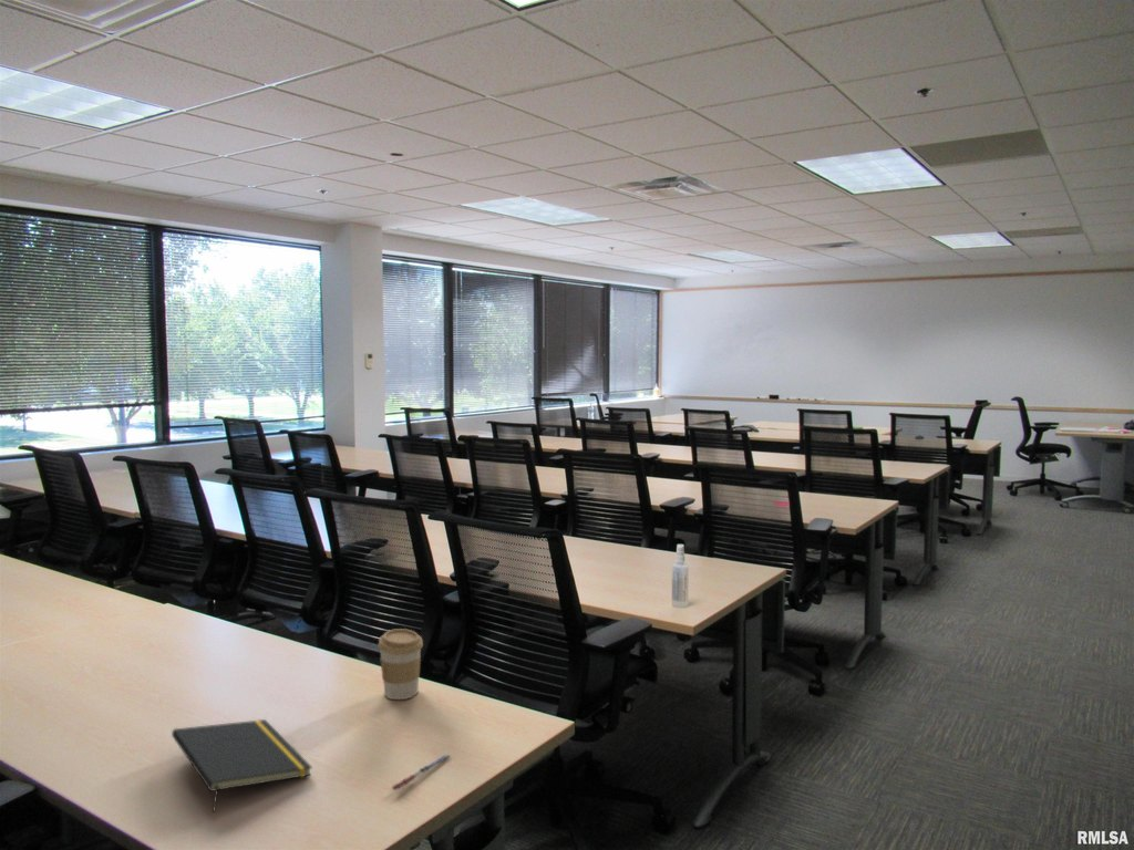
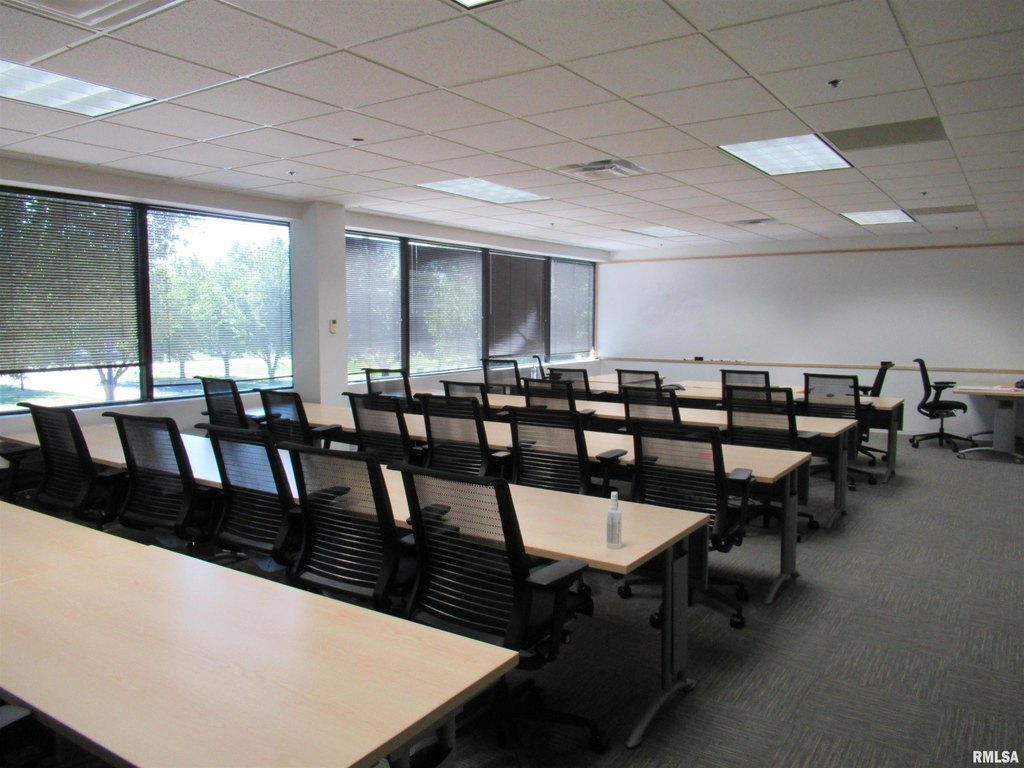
- coffee cup (401, 663)
- pen (422, 769)
- notepad (240, 751)
